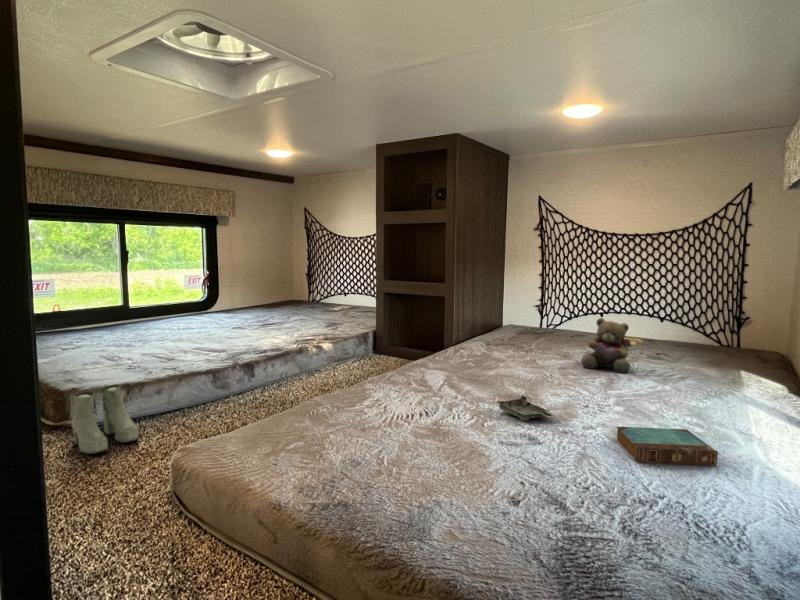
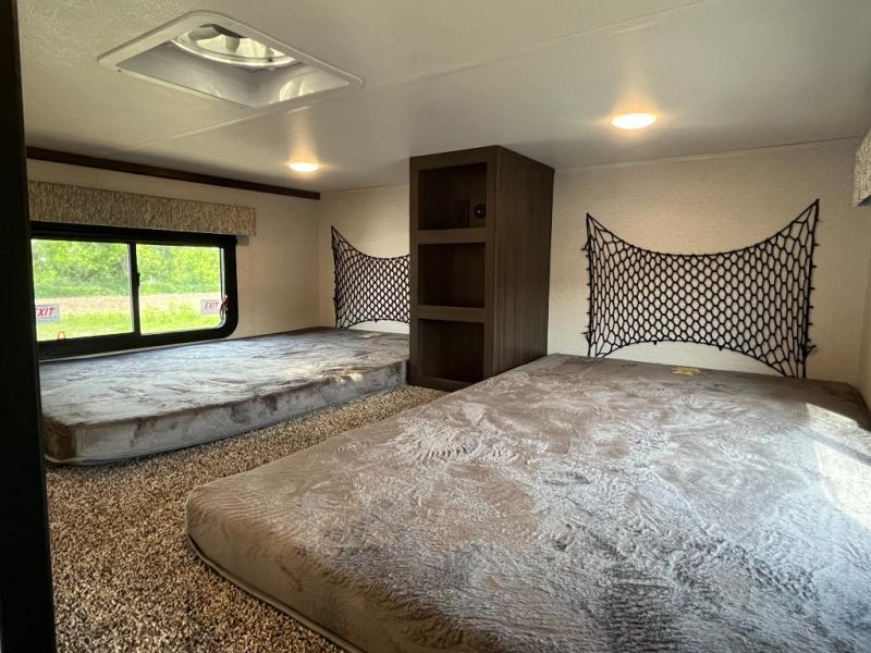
- tray (526, 409)
- teddy bear (606, 343)
- book (662, 445)
- boots (104, 416)
